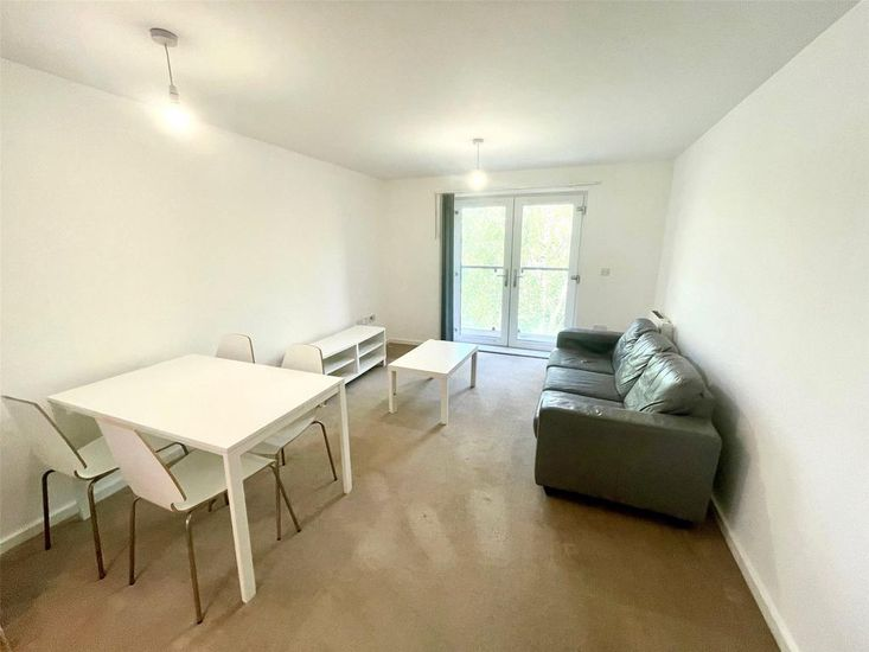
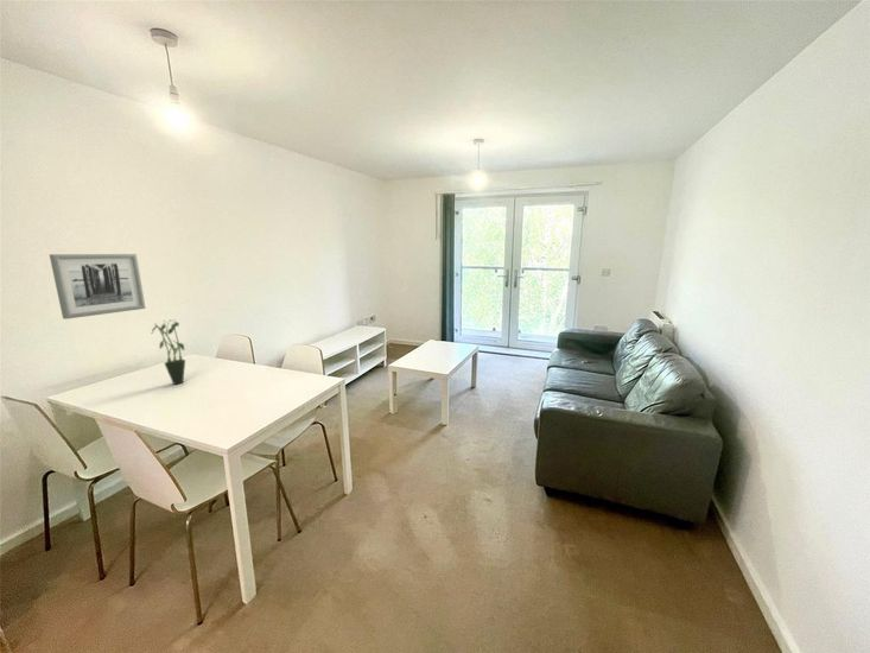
+ potted plant (170, 350)
+ wall art (102, 284)
